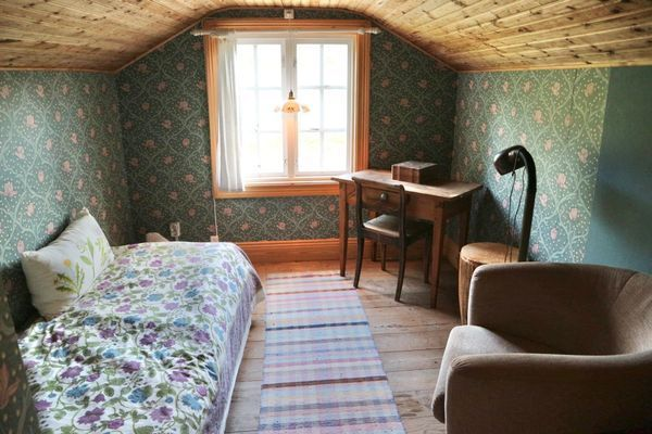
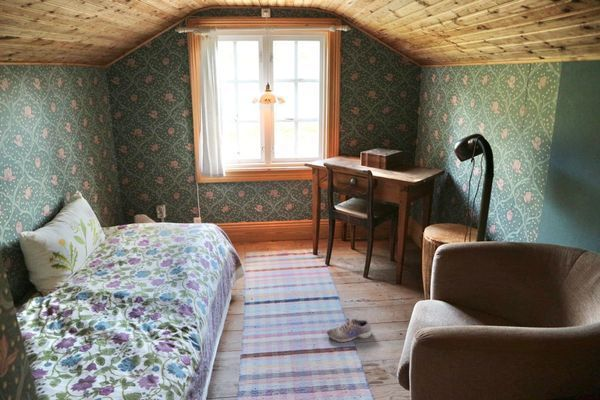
+ shoe (350, 328)
